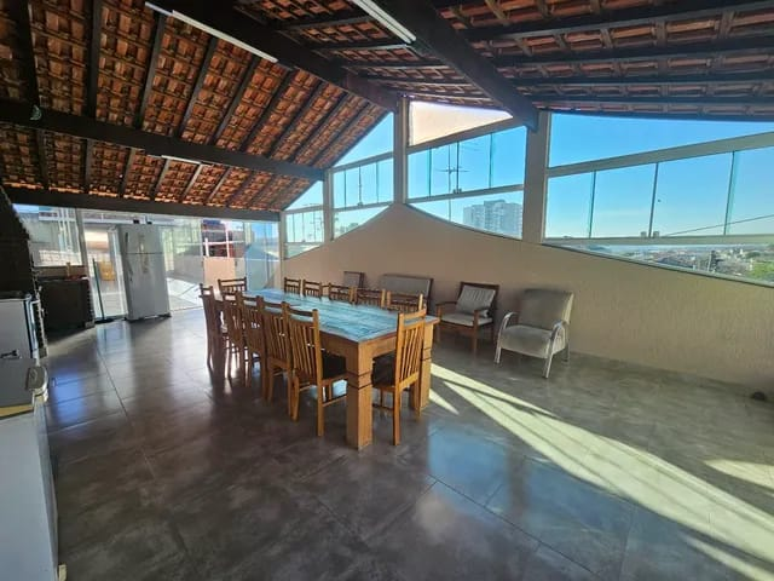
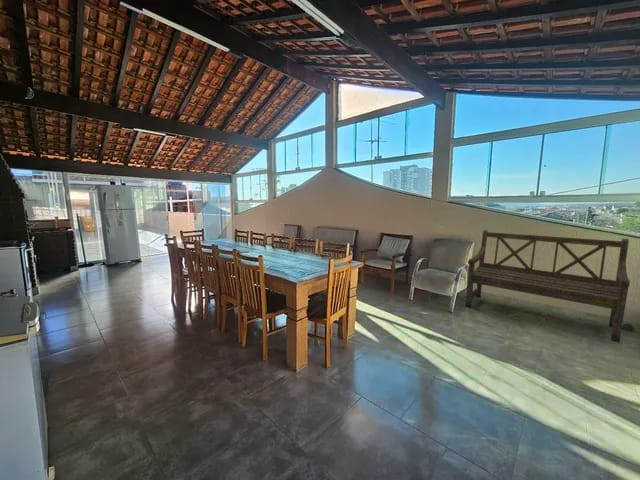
+ bench (538, 276)
